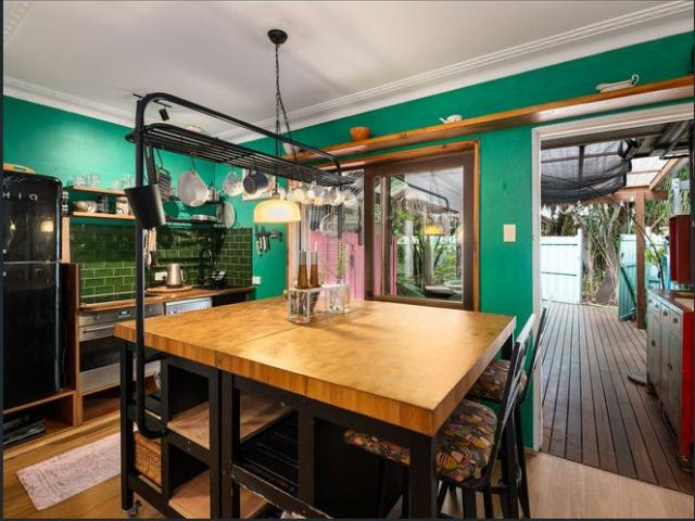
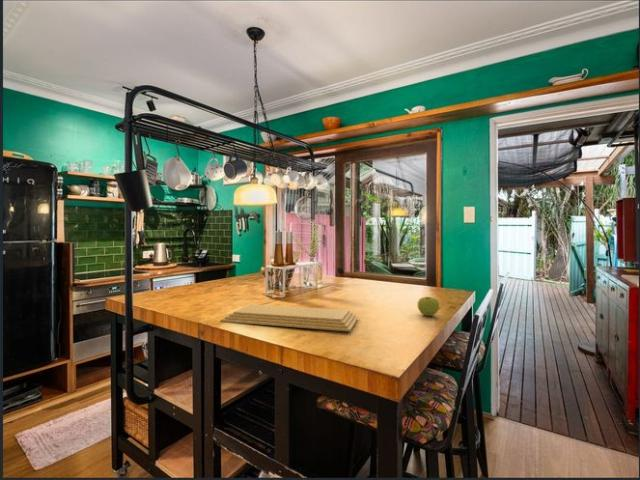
+ apple (428, 306)
+ cutting board (290, 315)
